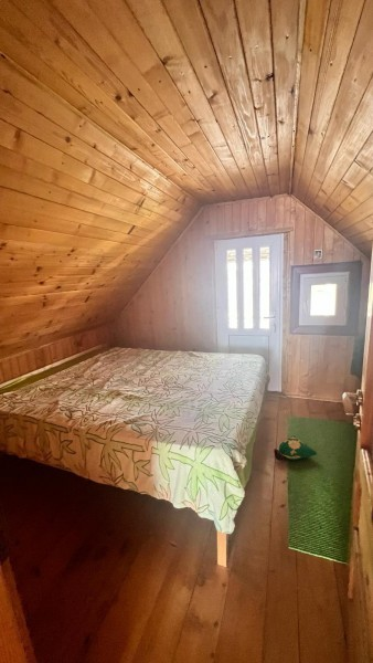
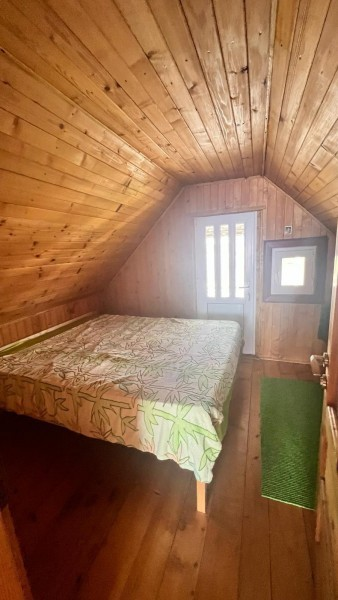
- bag (290, 449)
